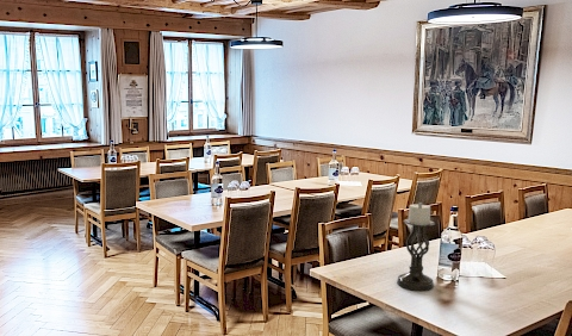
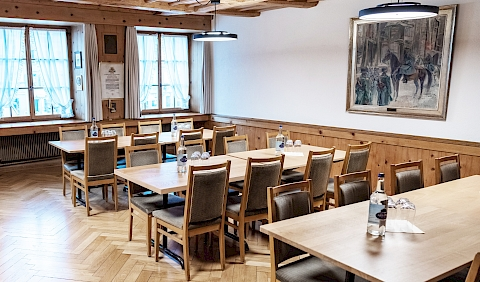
- candle holder (418, 243)
